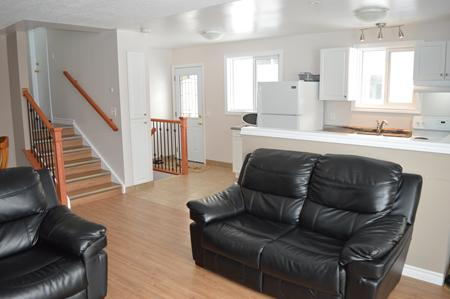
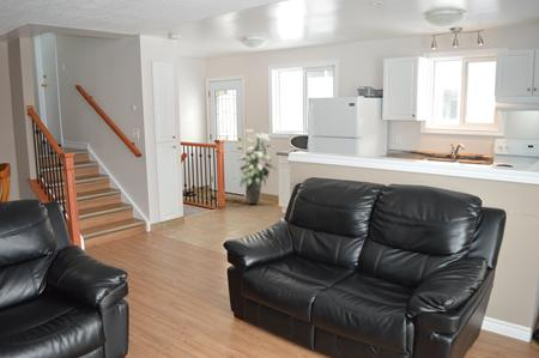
+ indoor plant (254, 166)
